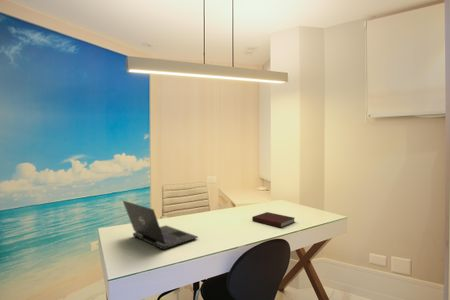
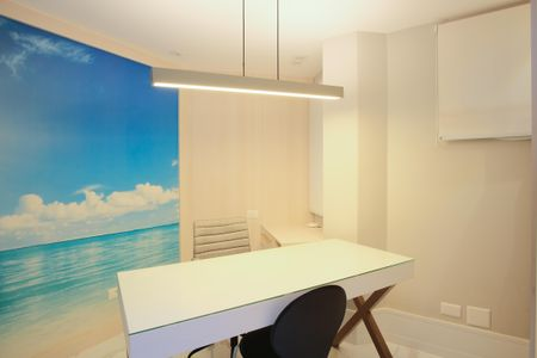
- notebook (273, 219)
- laptop (157, 221)
